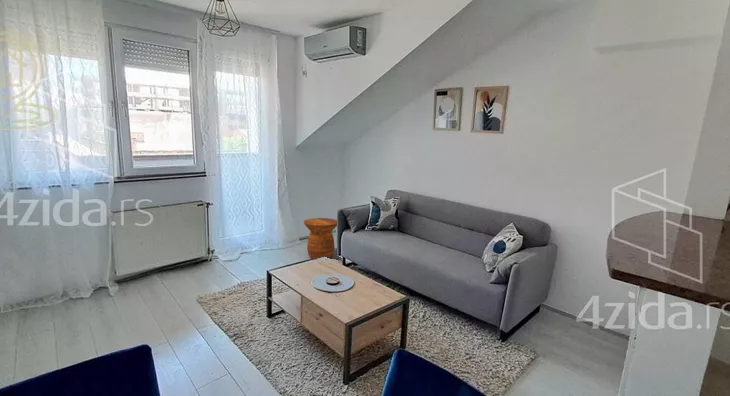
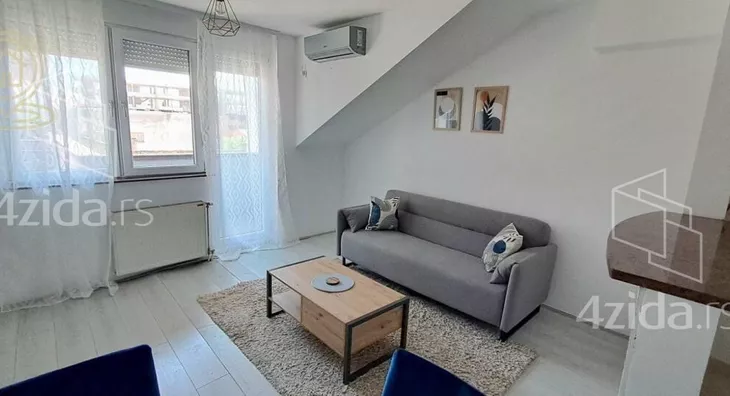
- side table (321, 239)
